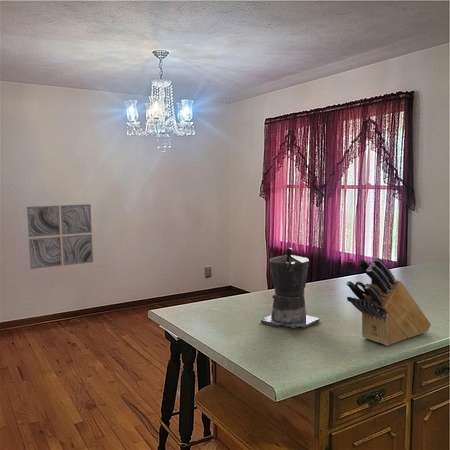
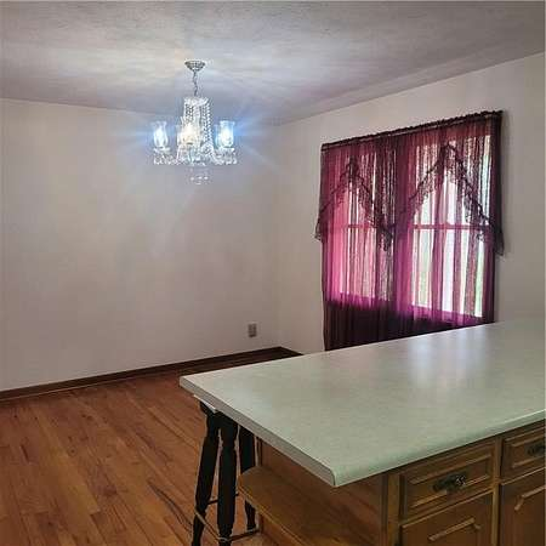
- knife block (389, 295)
- wall art (60, 234)
- coffee maker (289, 285)
